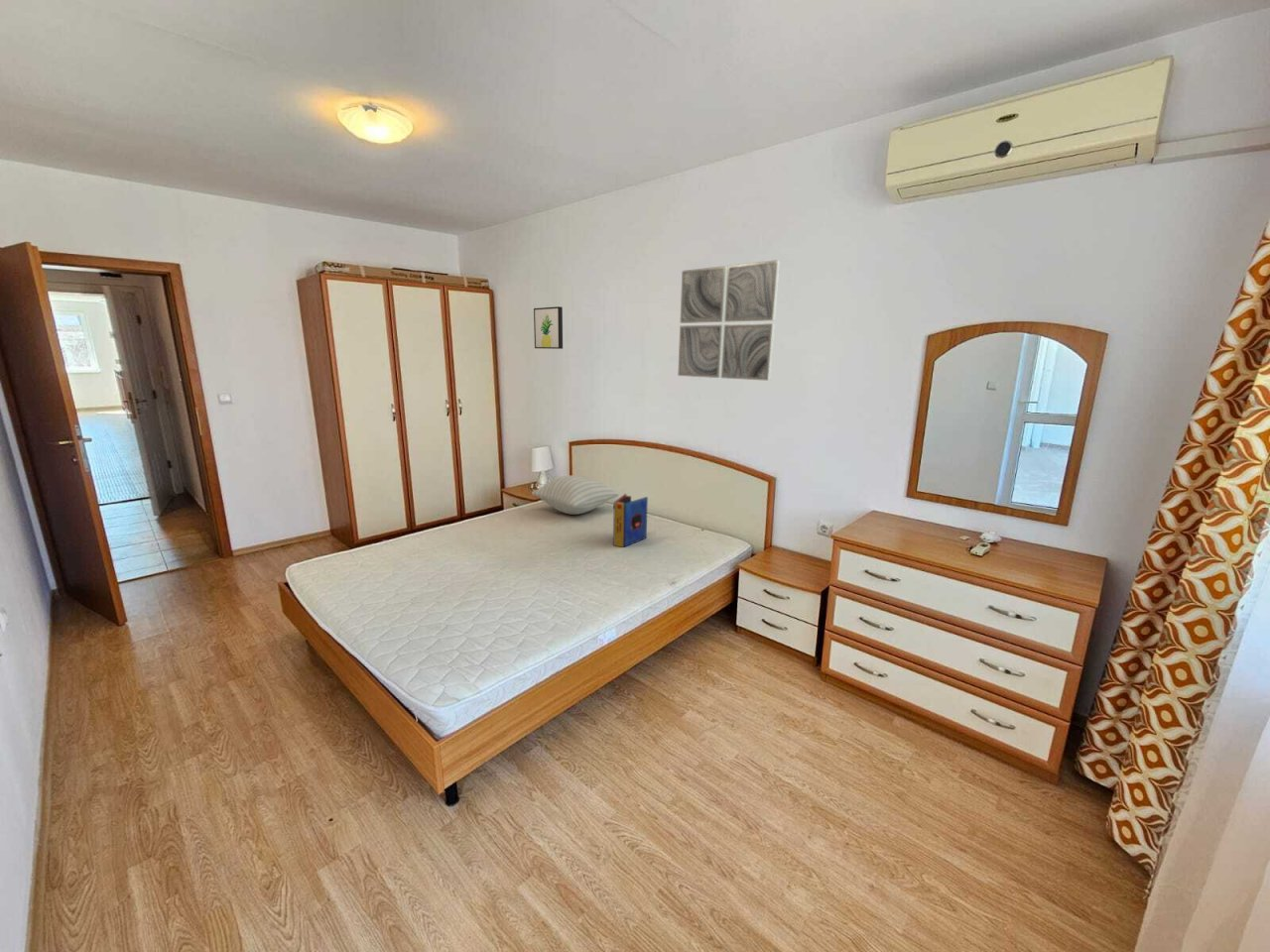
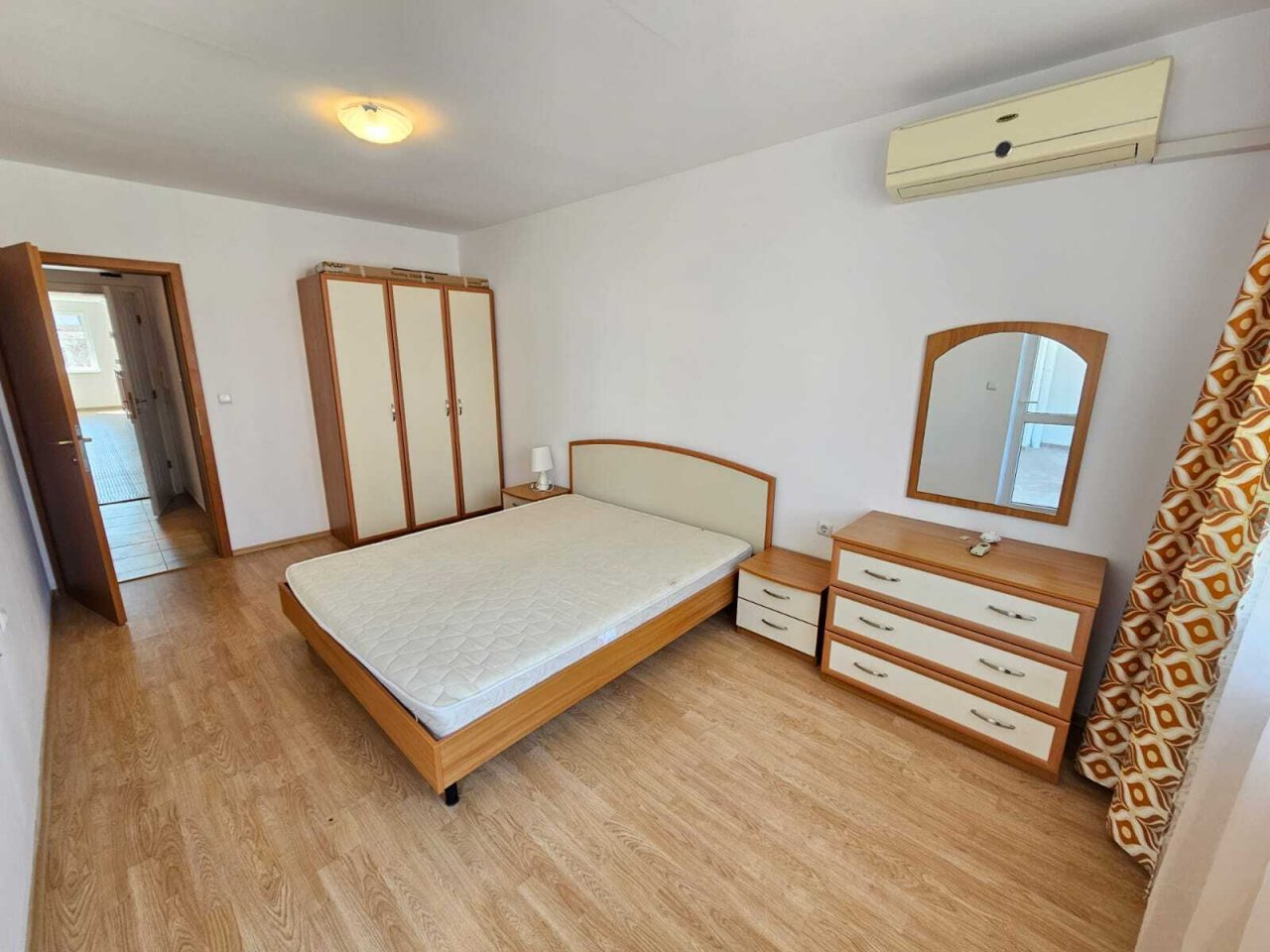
- book (630, 520)
- wall art (724, 324)
- wall art (548, 328)
- pillow (575, 494)
